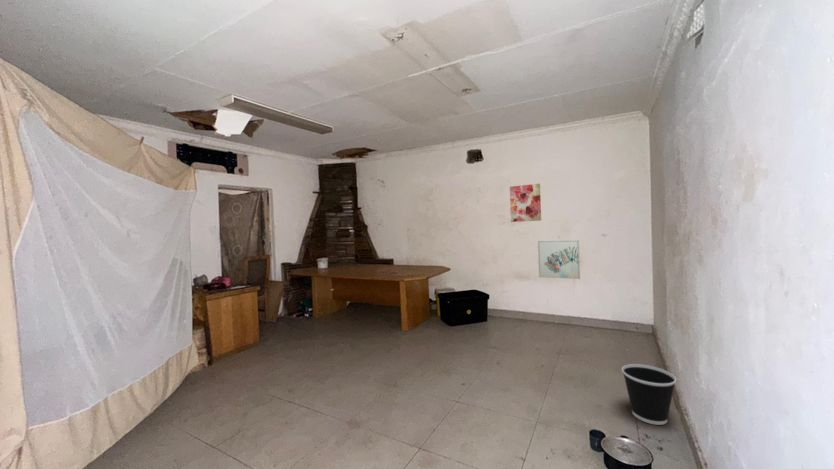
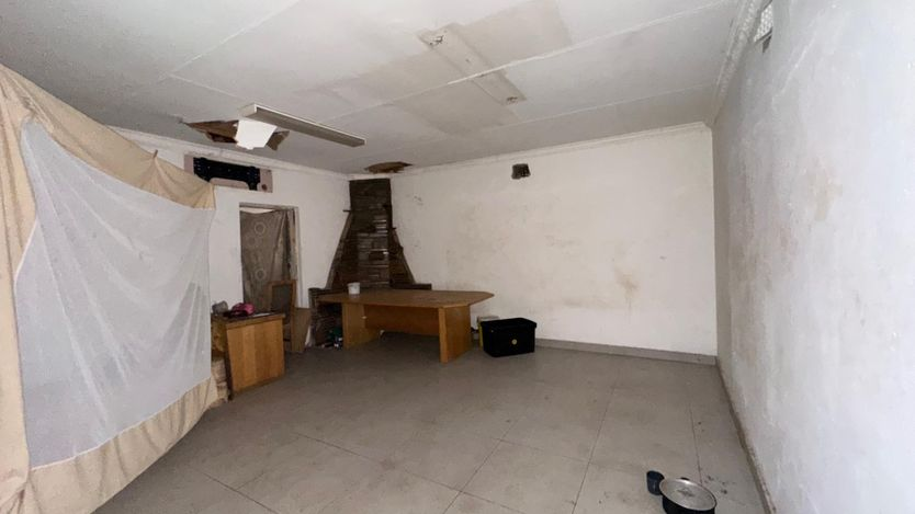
- wall art (558, 259)
- wall art (525, 203)
- wastebasket (648, 394)
